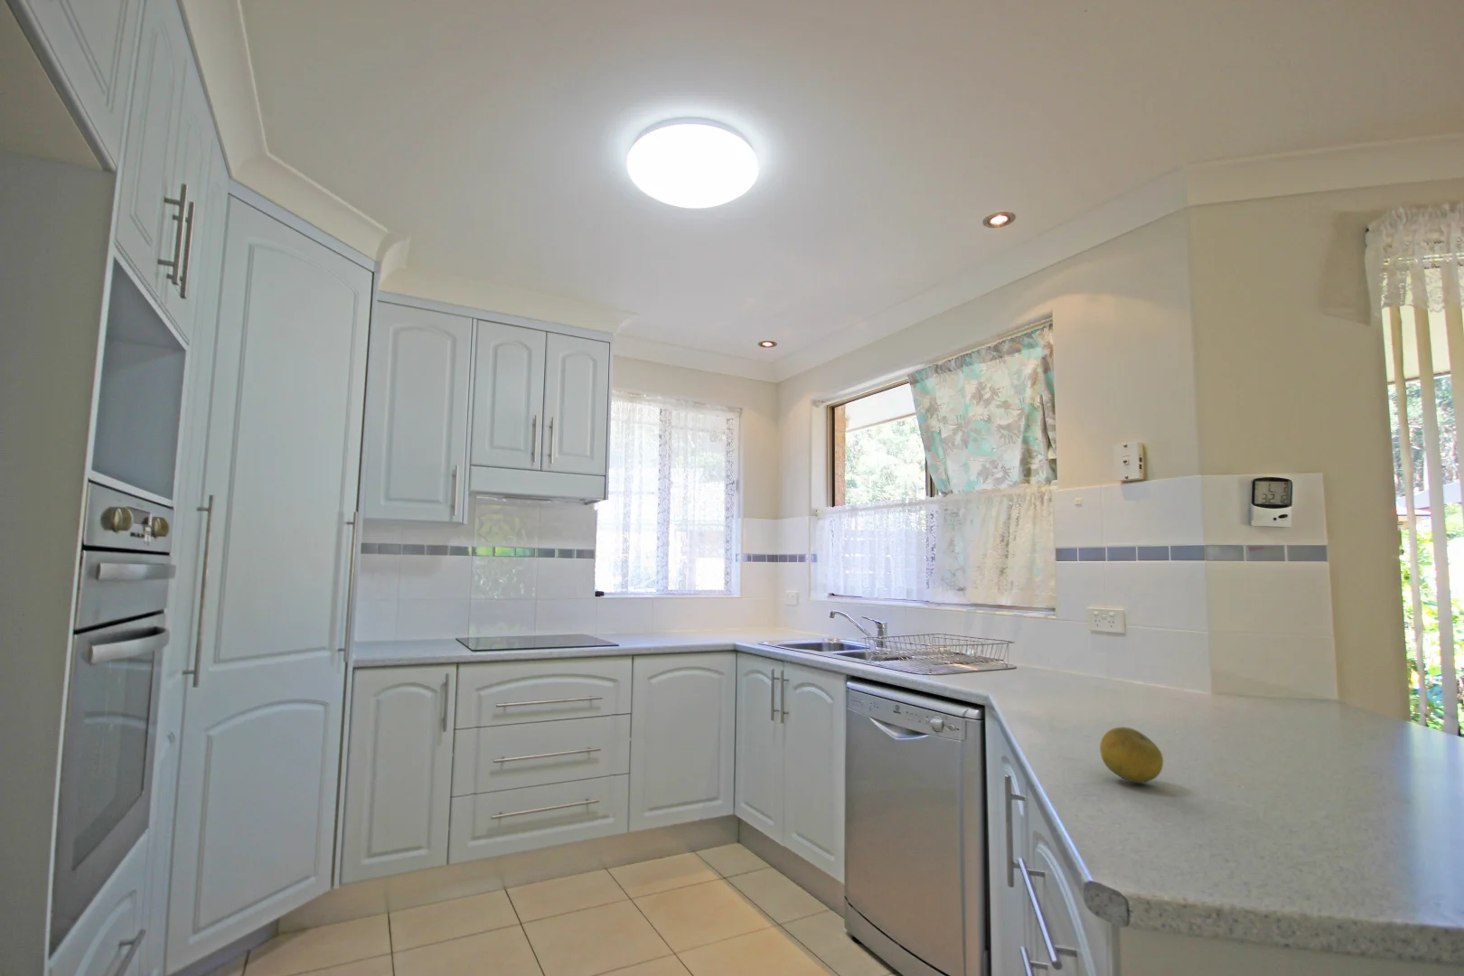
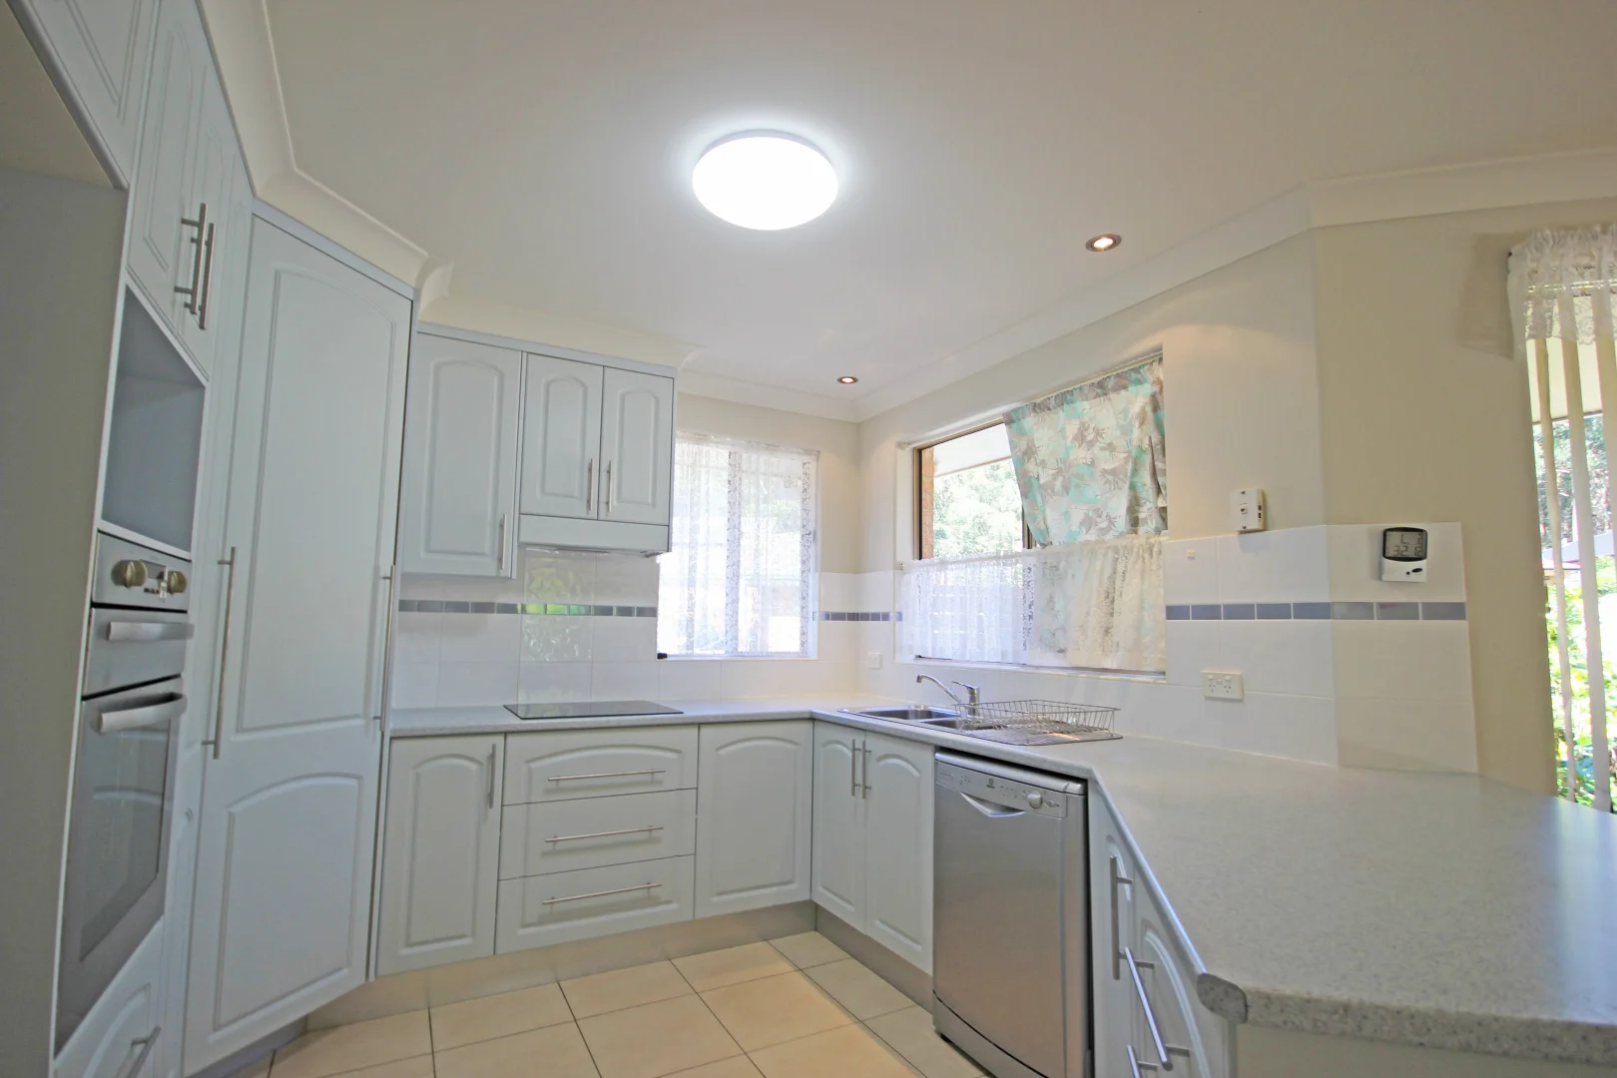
- fruit (1131, 755)
